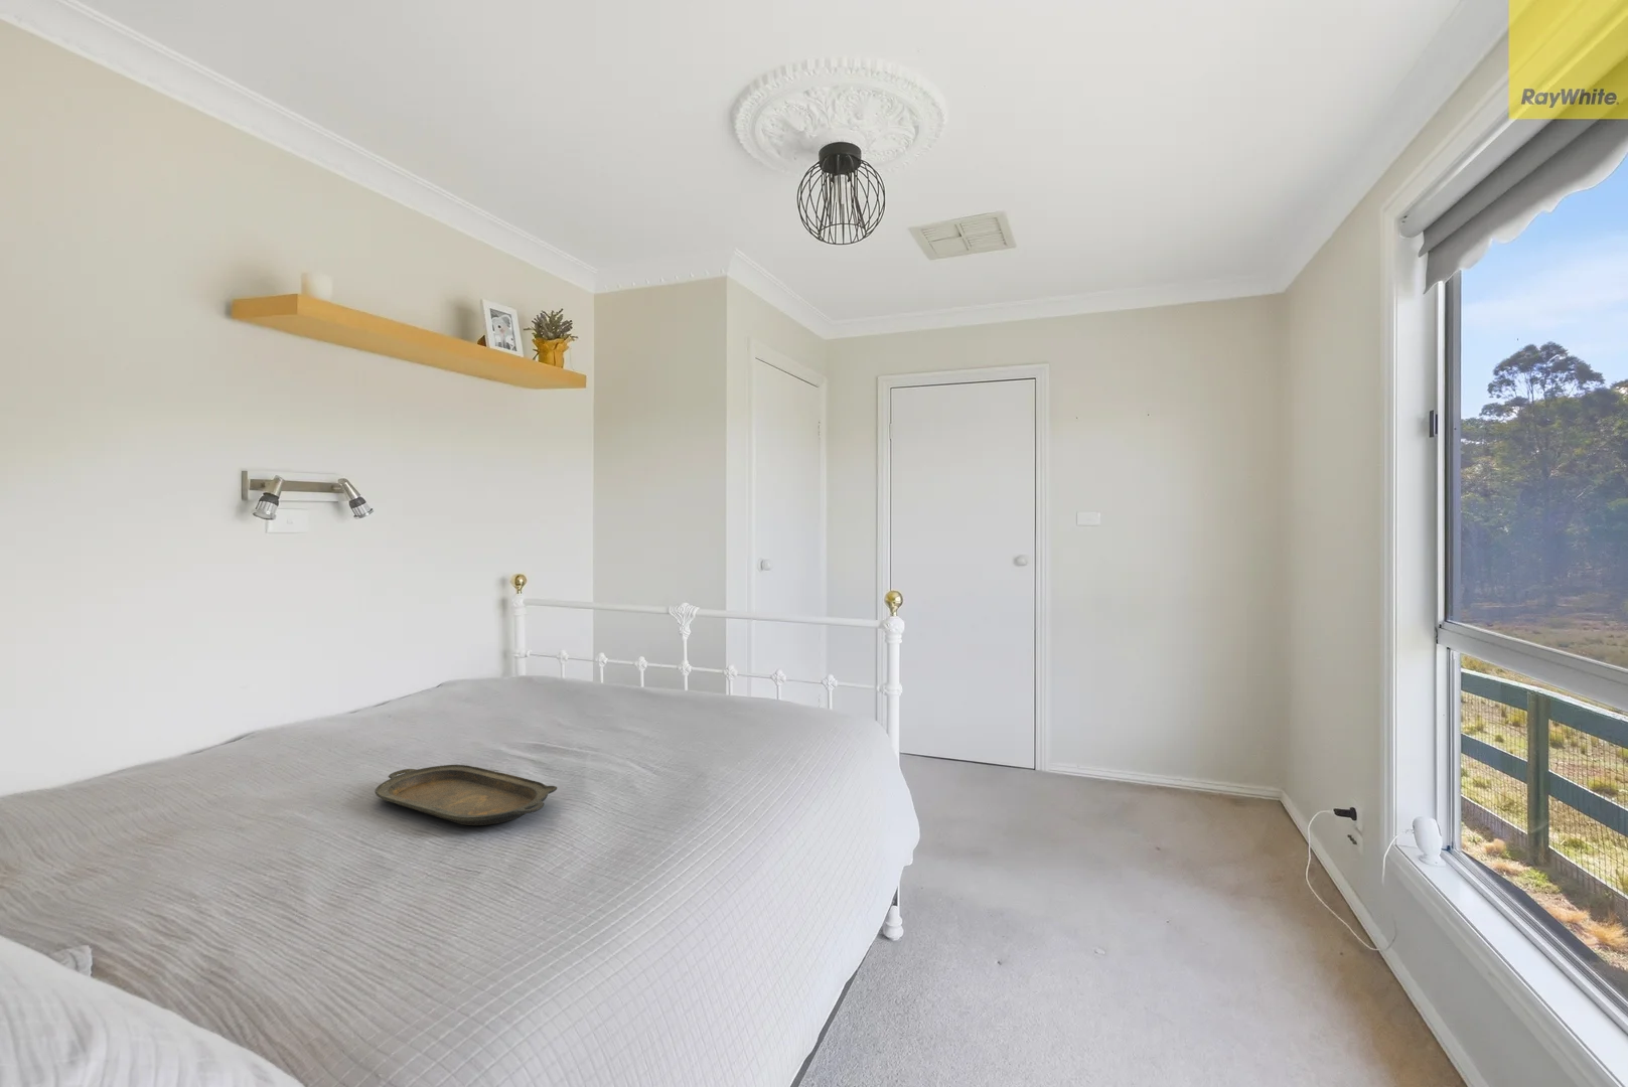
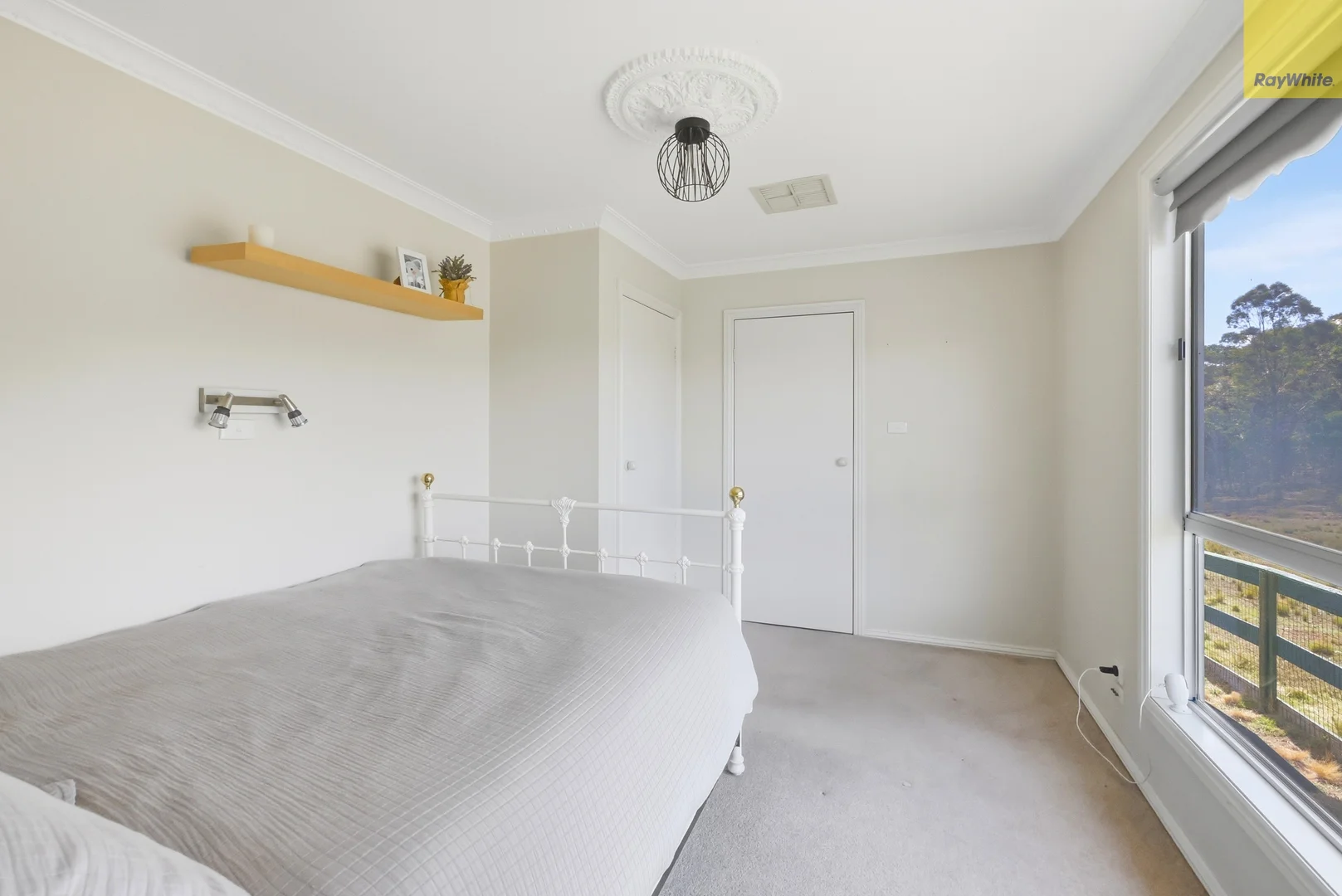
- serving tray (461, 795)
